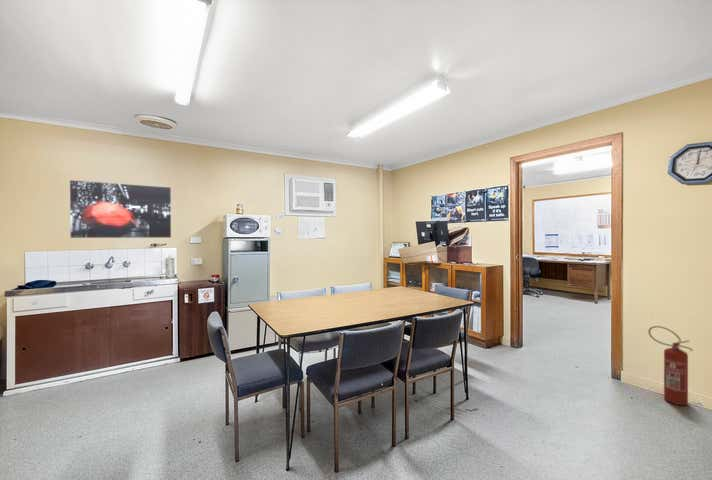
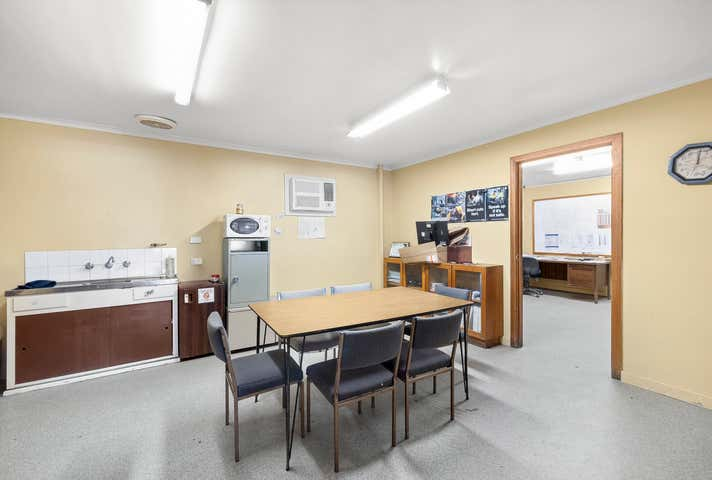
- wall art (124, 211)
- fire extinguisher (669, 363)
